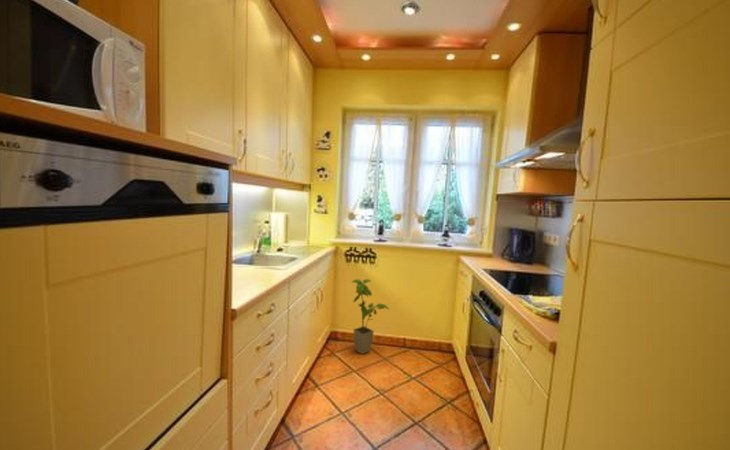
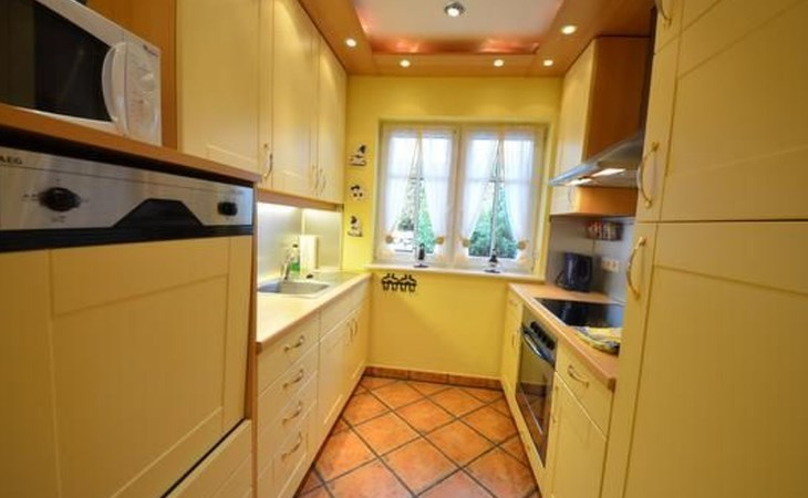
- house plant (365, 316)
